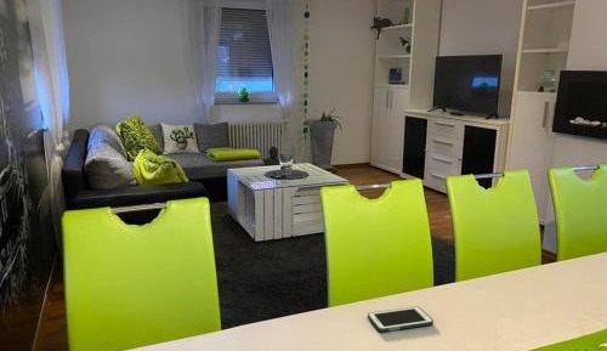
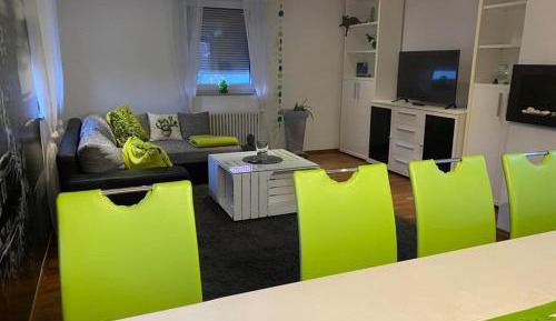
- cell phone (399, 318)
